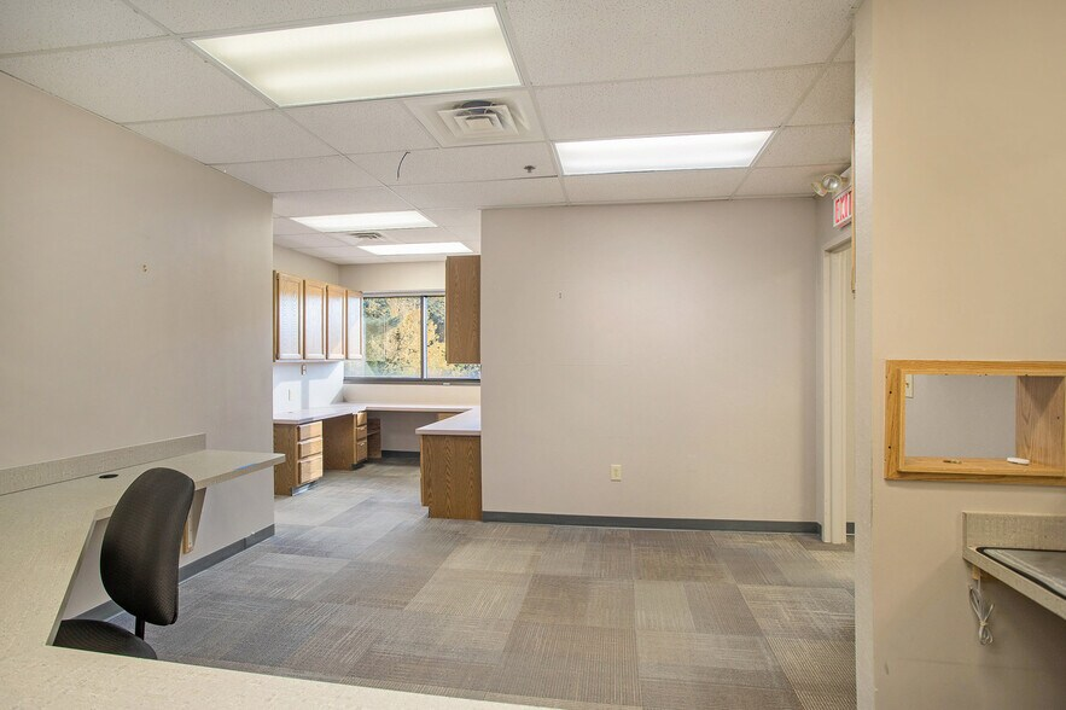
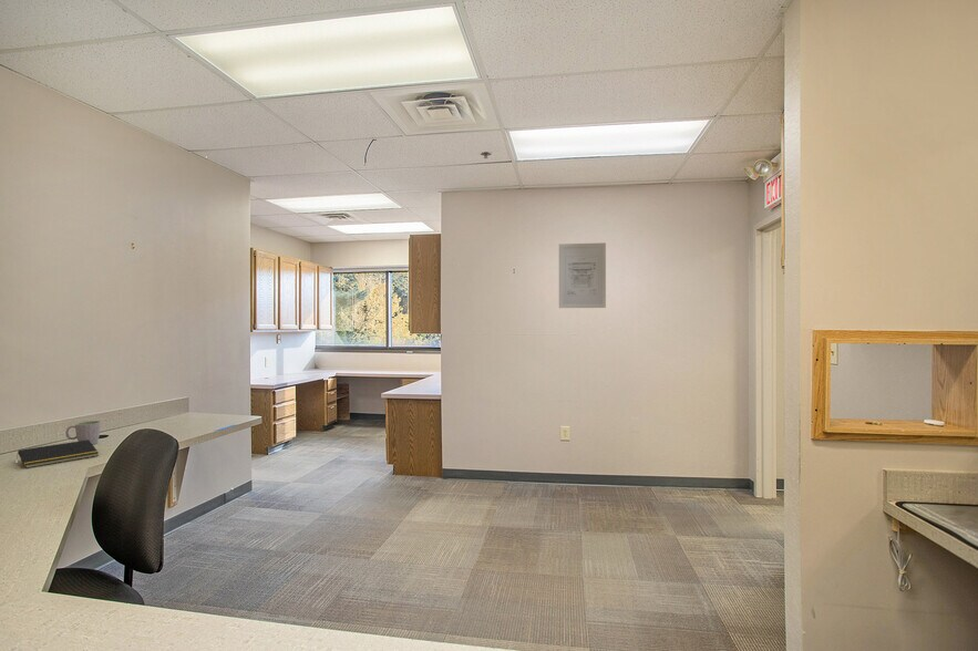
+ mug (83, 433)
+ notepad (59, 453)
+ wall art (581, 276)
